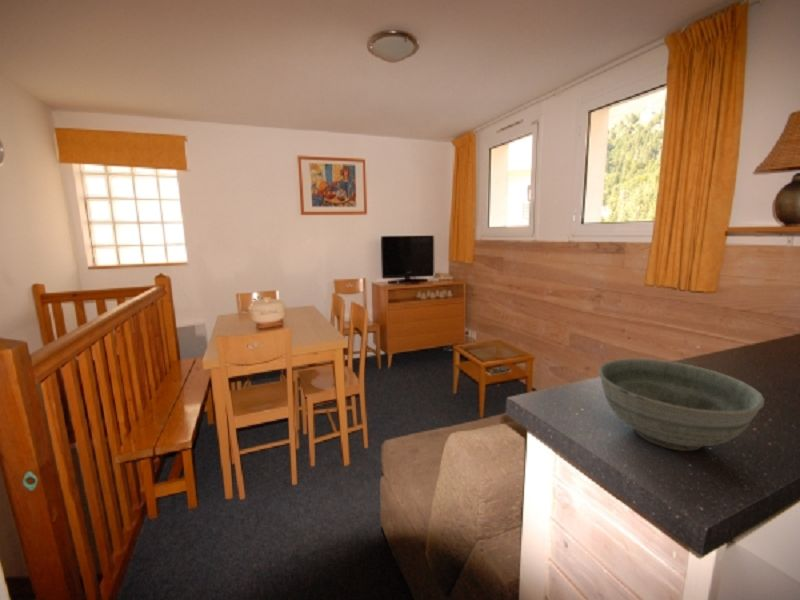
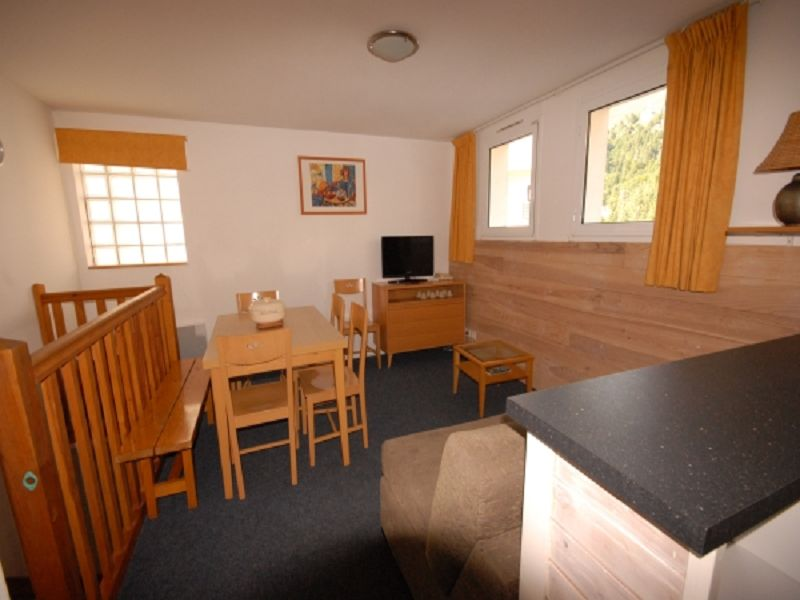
- bowl (668, 407)
